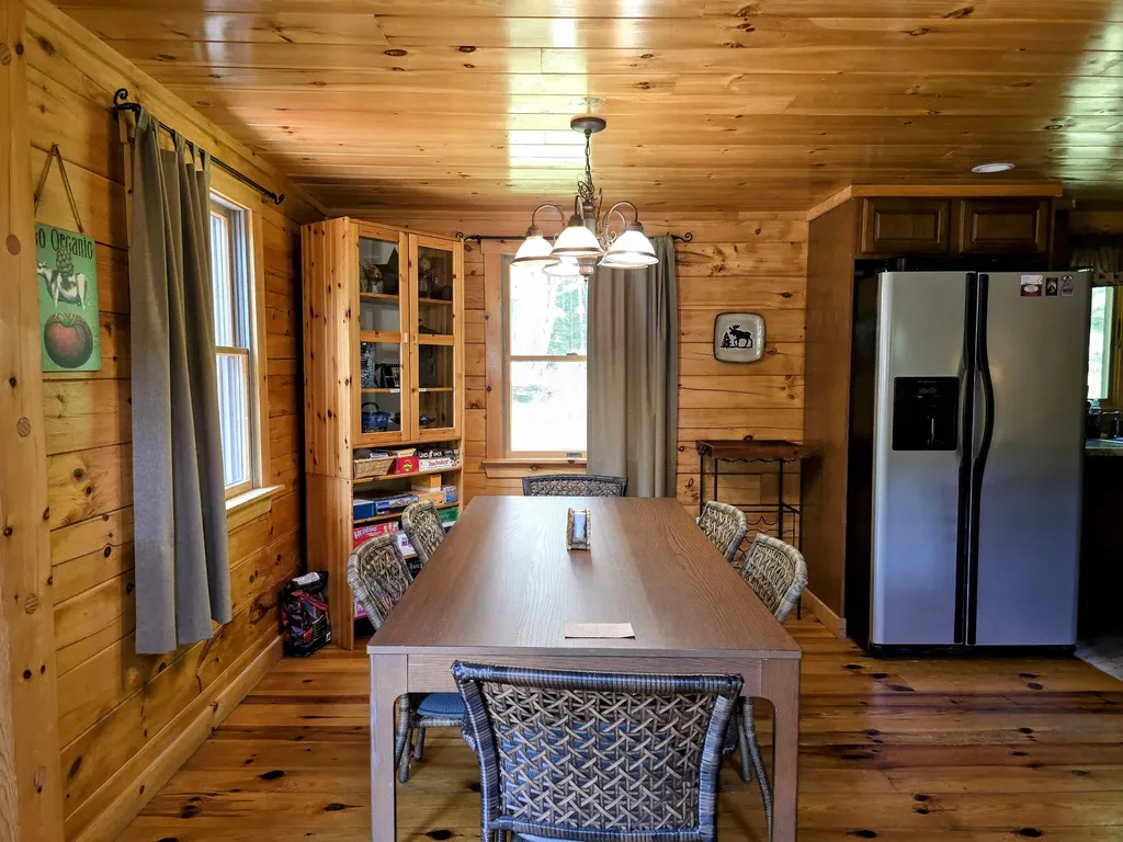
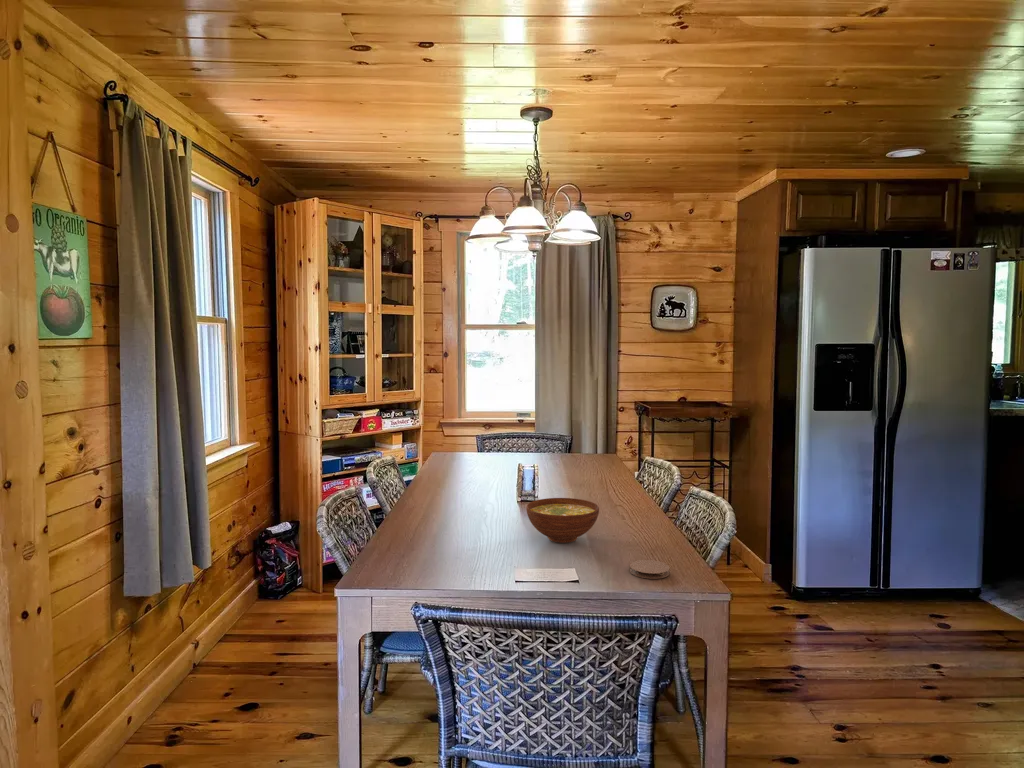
+ bowl (562, 522)
+ coaster (649, 569)
